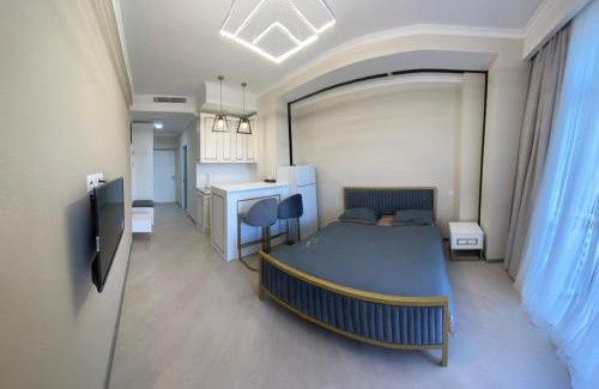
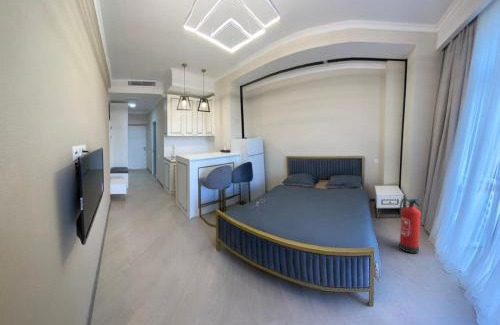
+ fire extinguisher (408, 221)
